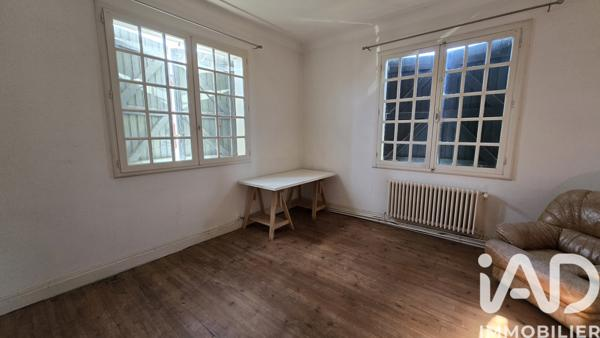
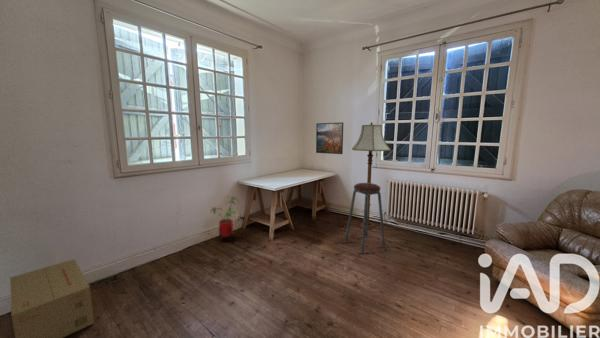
+ house plant (227, 218)
+ floor lamp (369, 175)
+ music stool (365, 215)
+ cardboard box (51, 299)
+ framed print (329, 138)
